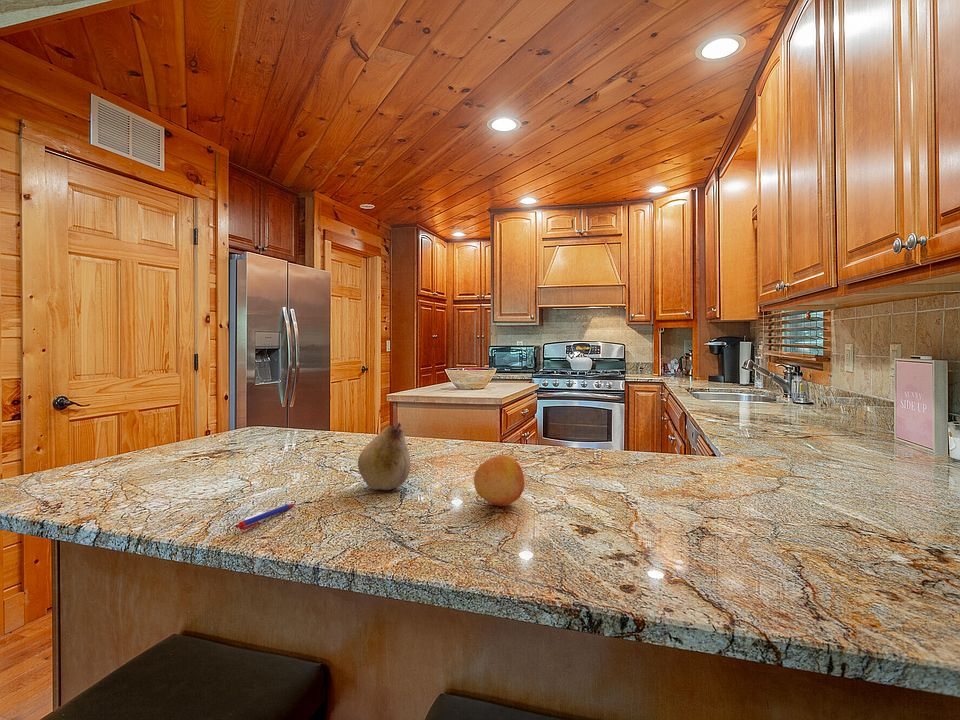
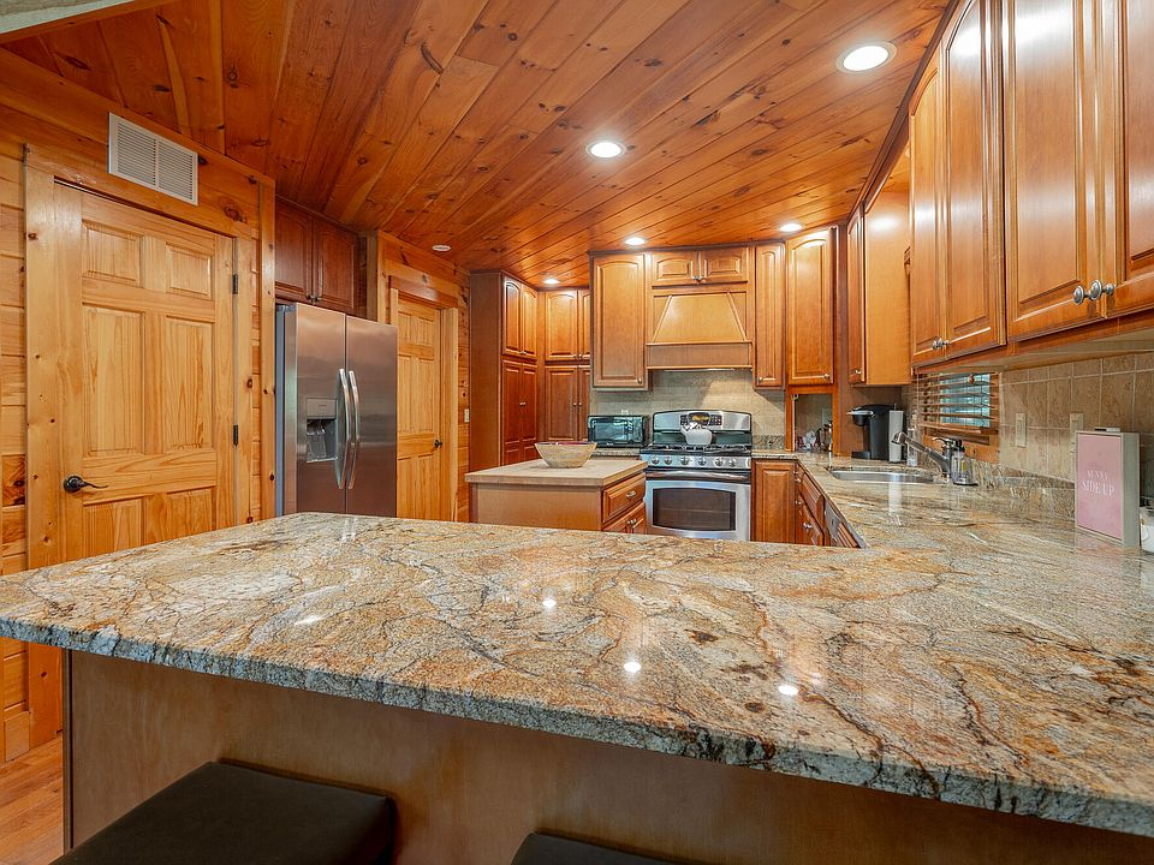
- fruit (384, 455)
- pen (268, 514)
- fruit (499, 480)
